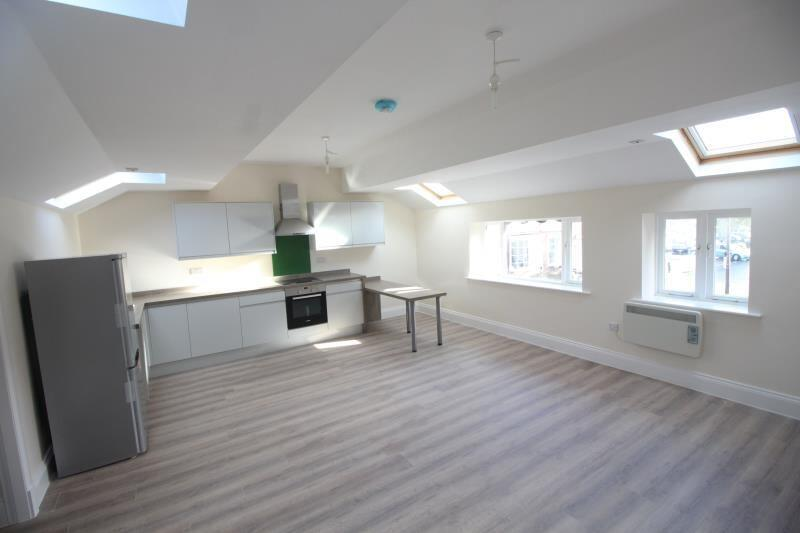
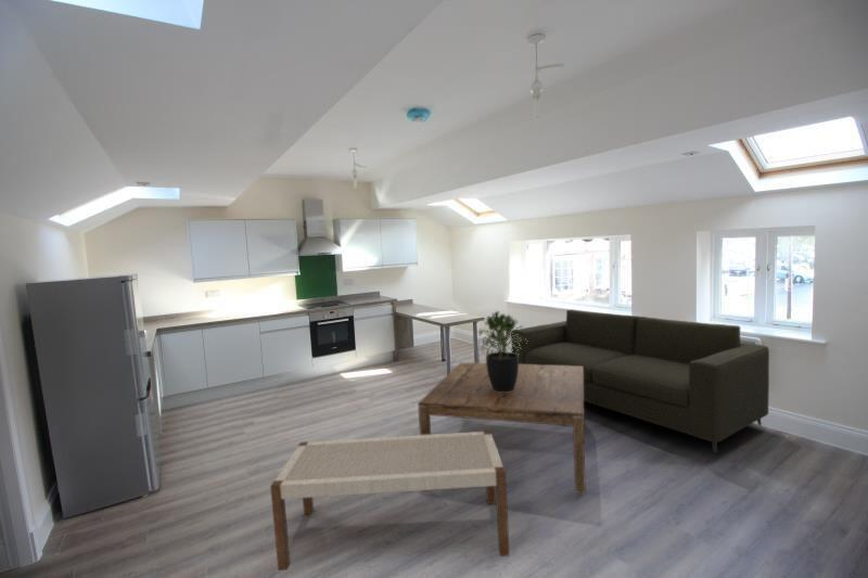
+ potted plant (500, 348)
+ sofa (621, 361)
+ bench (395, 491)
+ coffee table (510, 414)
